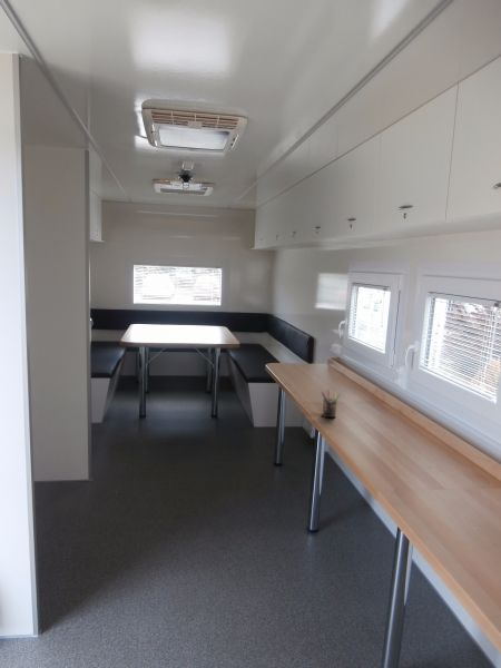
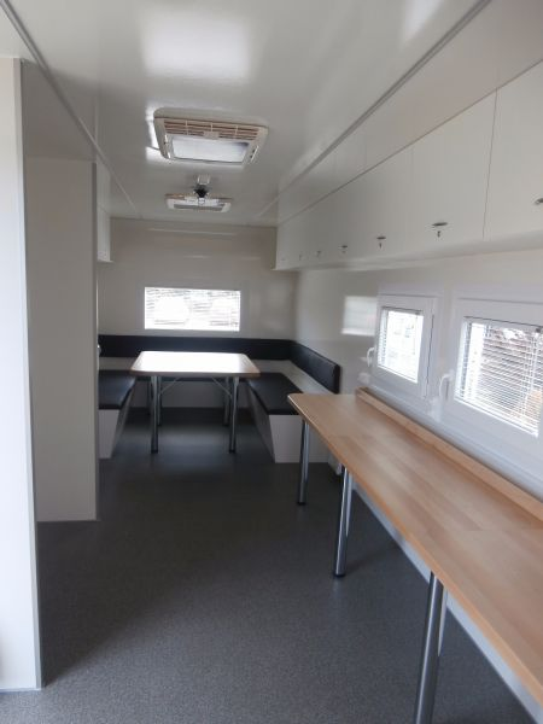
- pen holder (331, 402)
